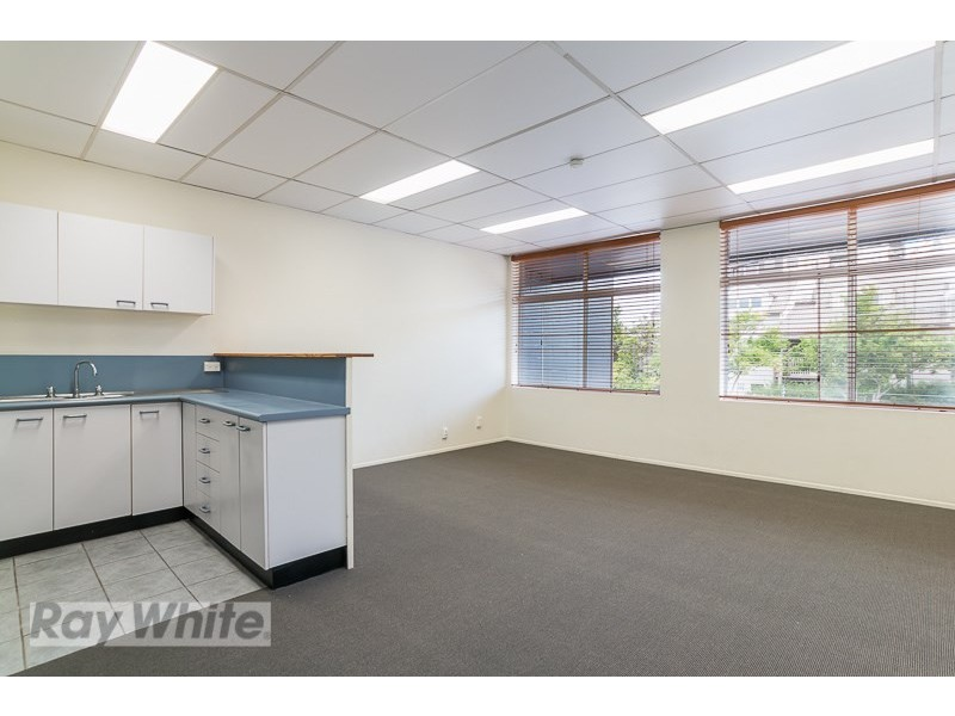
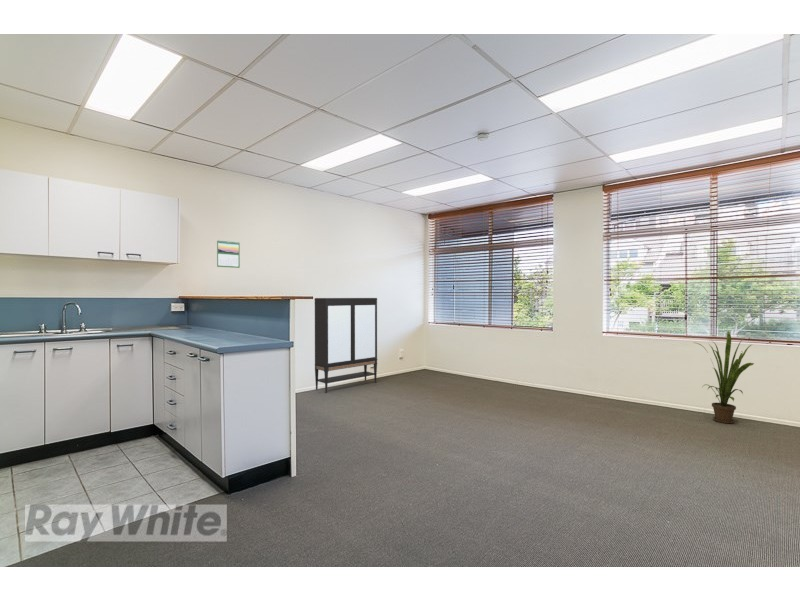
+ calendar (228, 253)
+ house plant (722, 376)
+ storage cabinet (347, 342)
